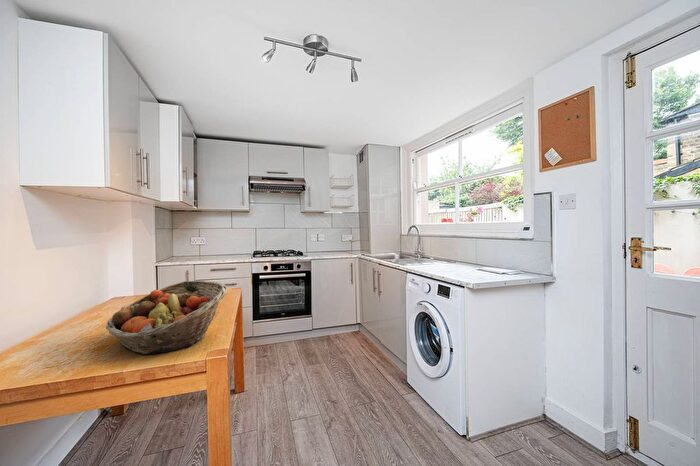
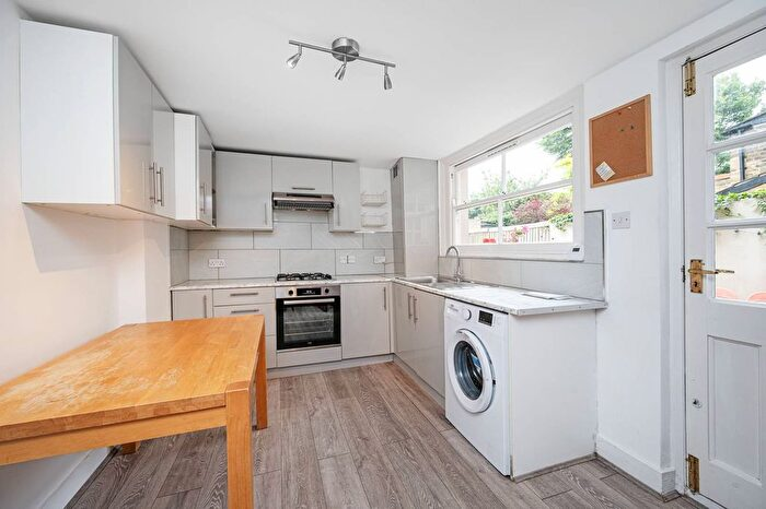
- fruit basket (171, 312)
